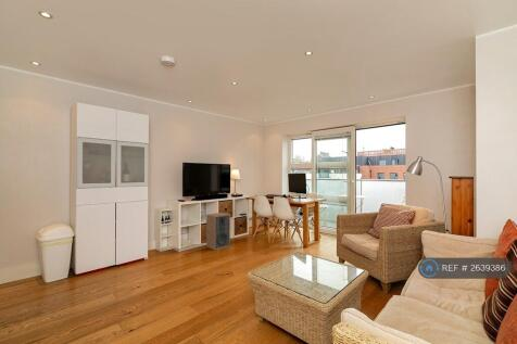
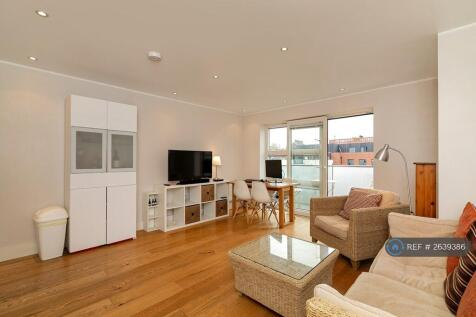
- speaker (218, 230)
